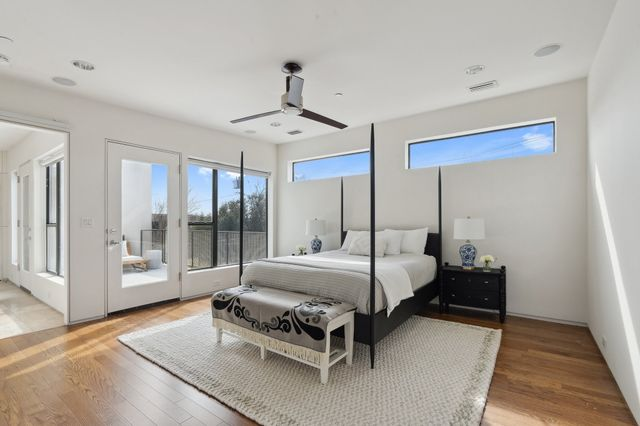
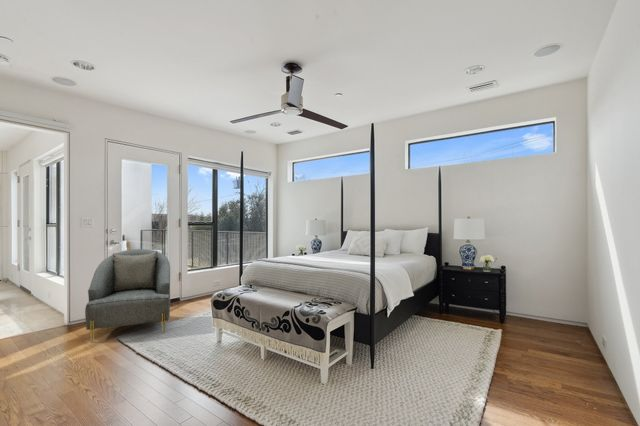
+ armchair (133, 289)
